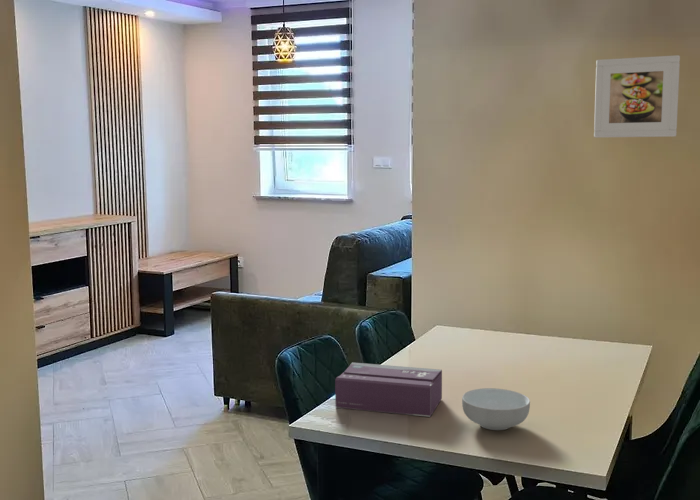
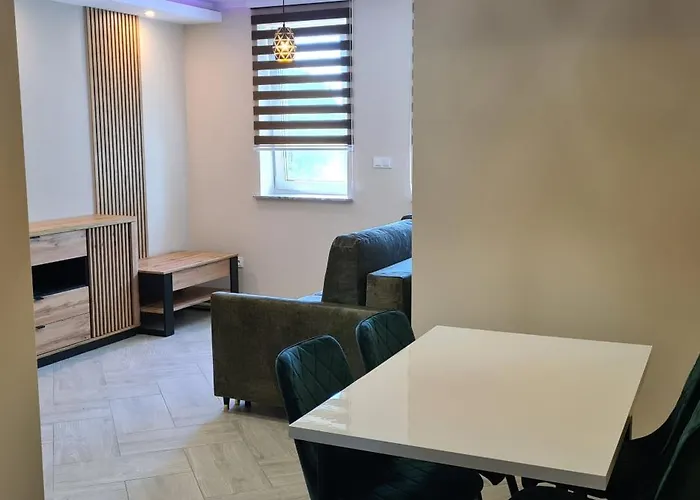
- cereal bowl (495, 411)
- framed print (635, 97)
- tissue box (389, 388)
